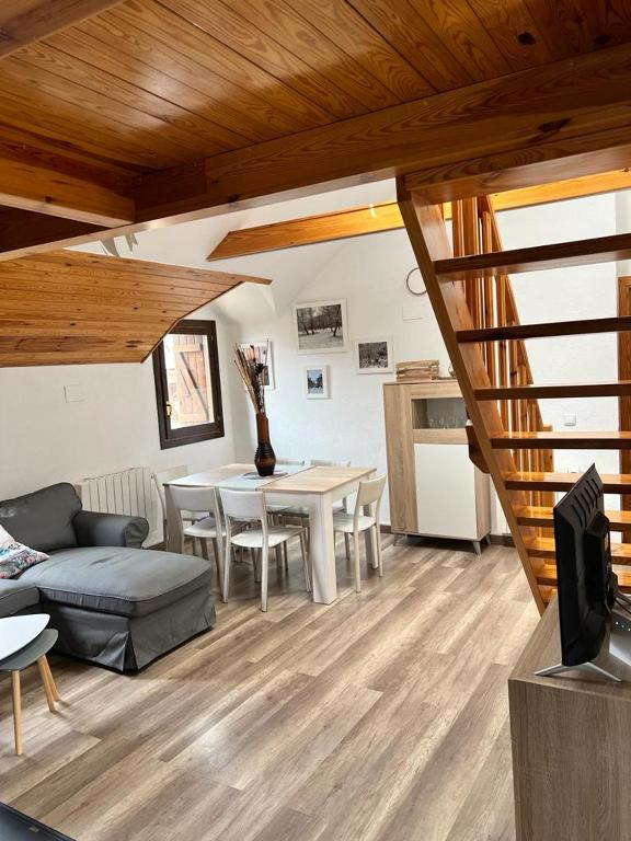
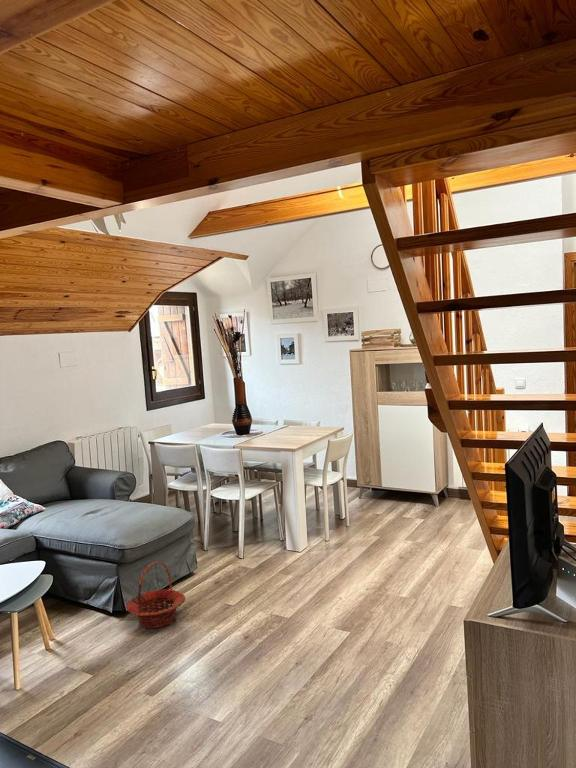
+ basket (155, 591)
